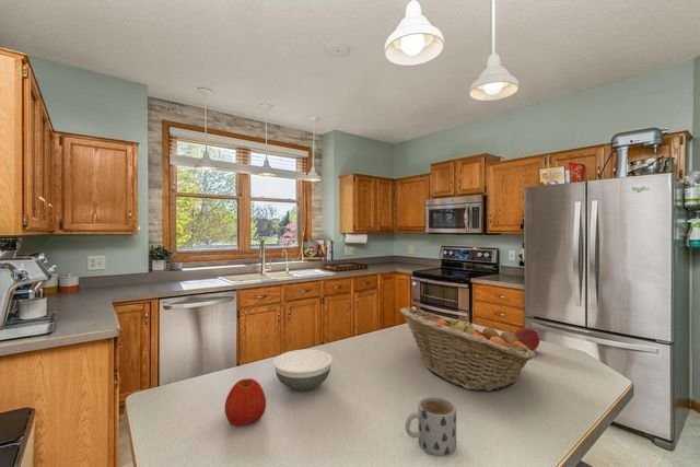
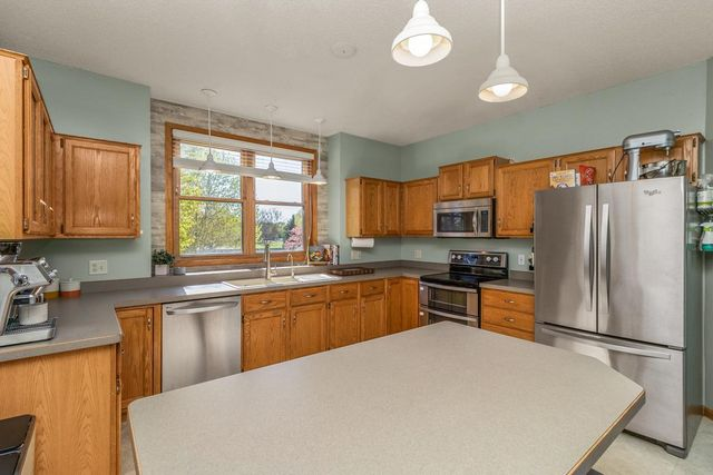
- apple (245, 399)
- bowl (303, 372)
- fruit basket (460, 340)
- fruit (524, 339)
- mug (430, 425)
